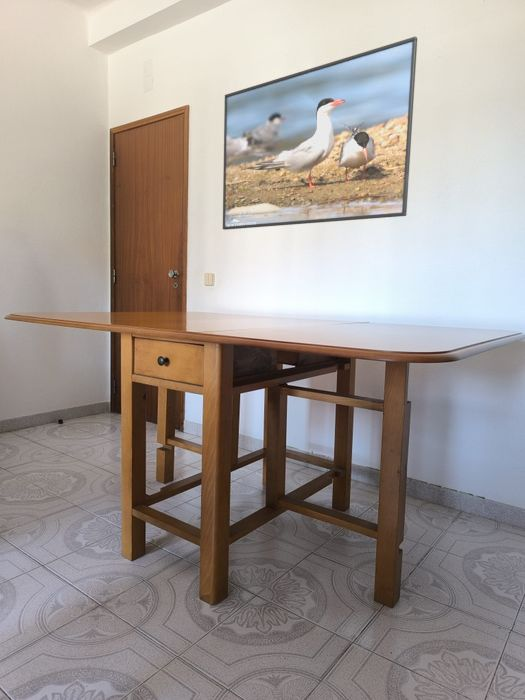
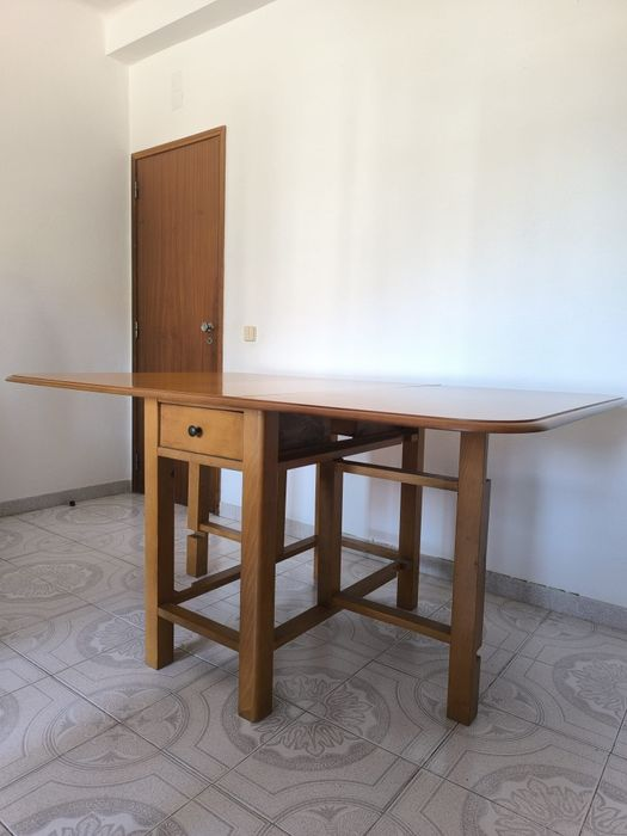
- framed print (305, 148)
